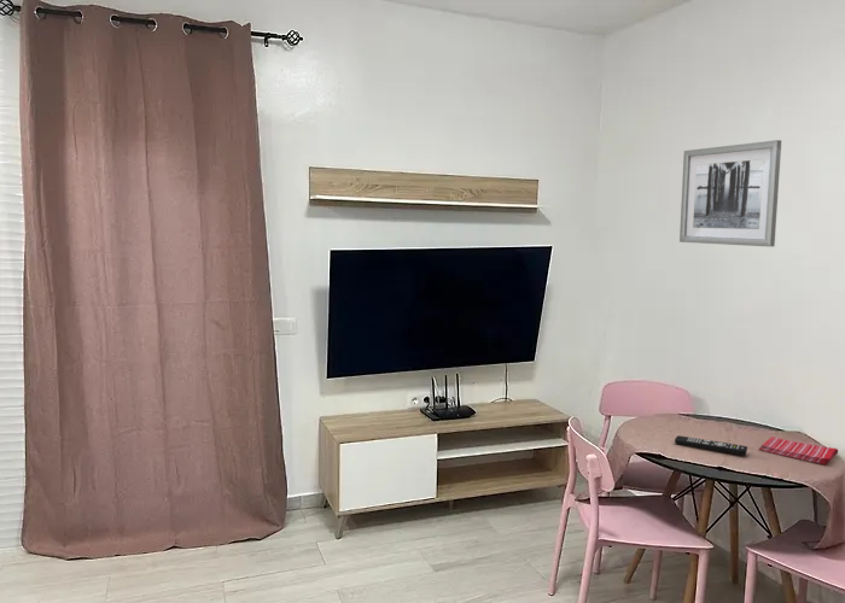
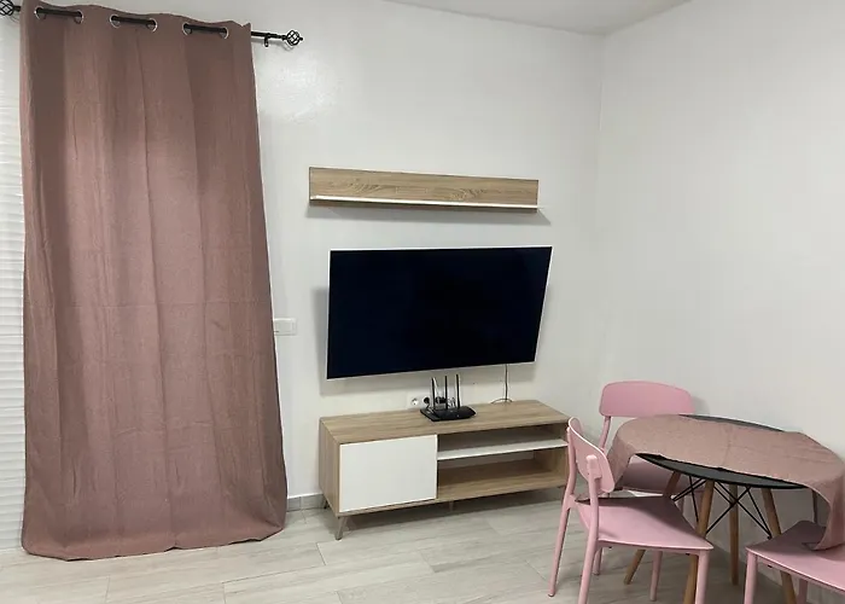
- wall art (725, 195)
- dish towel (798, 449)
- remote control (710, 445)
